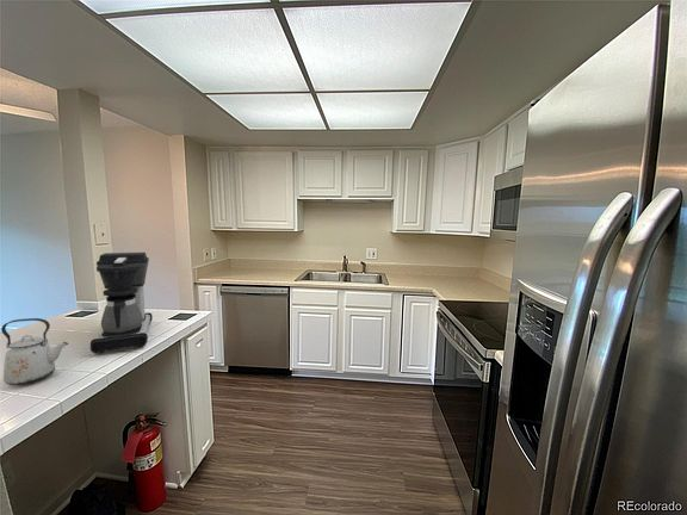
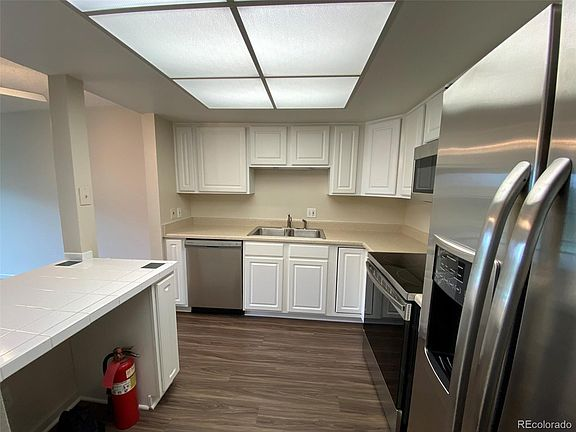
- coffee maker (123, 297)
- kettle (37, 348)
